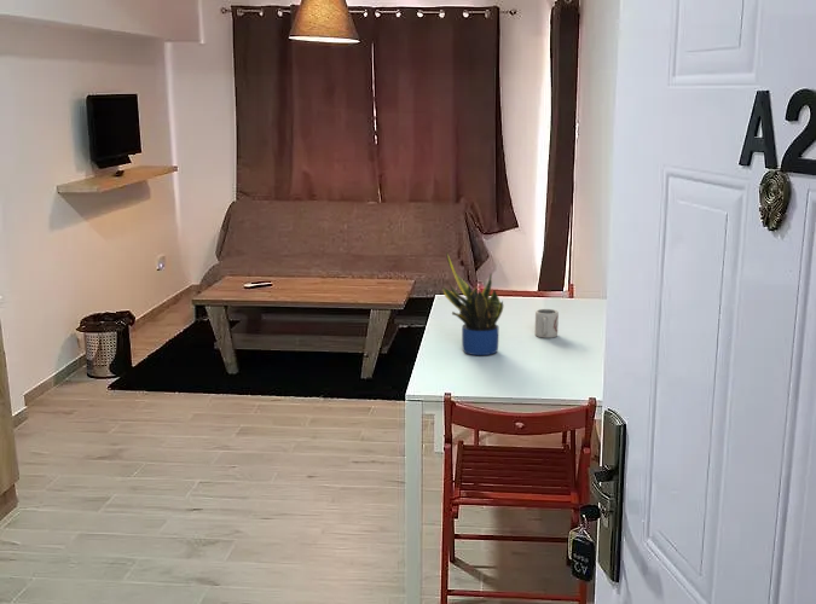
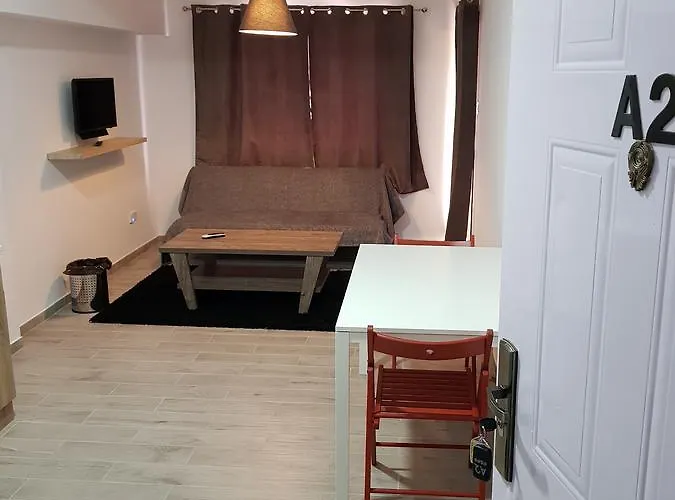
- cup (545, 324)
- potted plant (468, 303)
